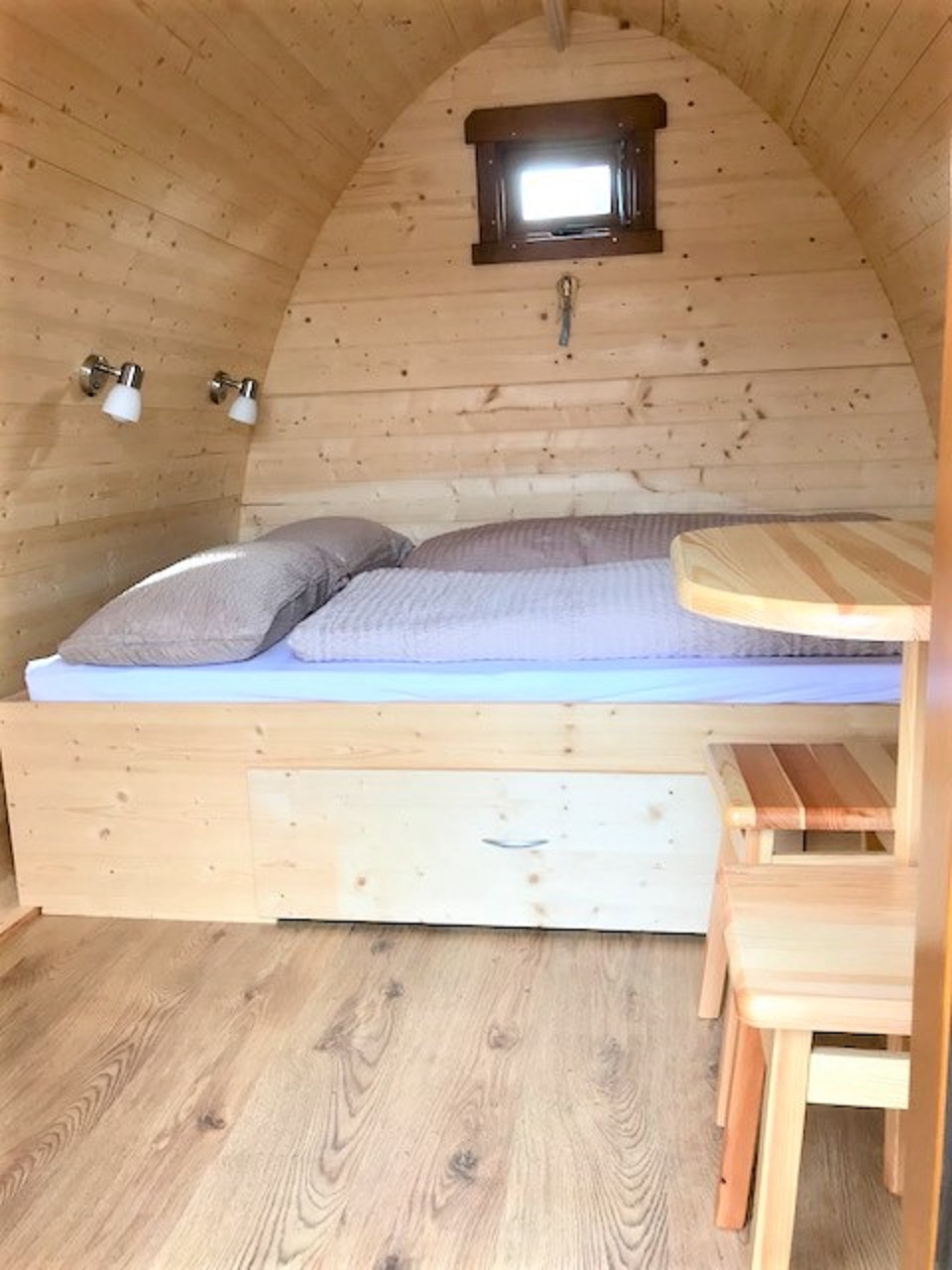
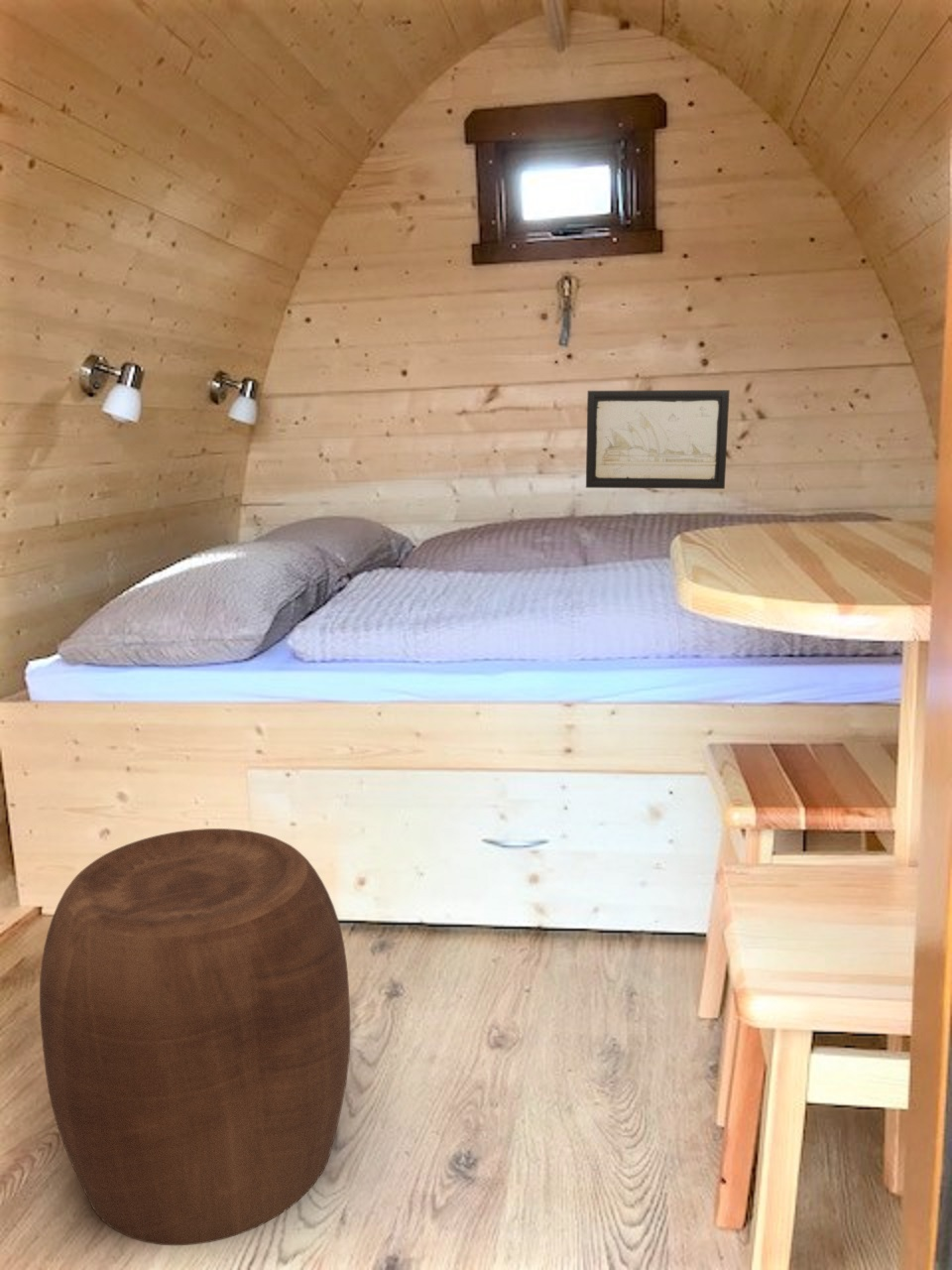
+ wall art (655, 440)
+ stool (201, 1015)
